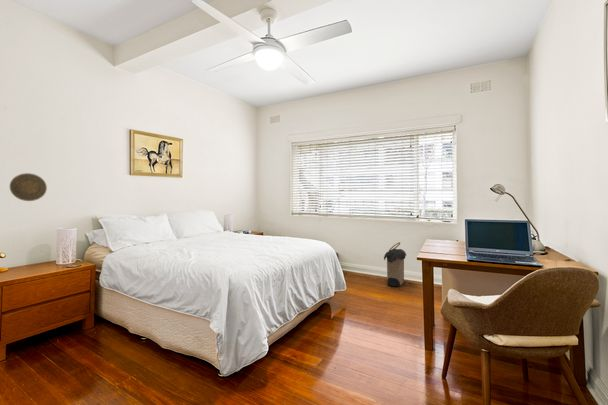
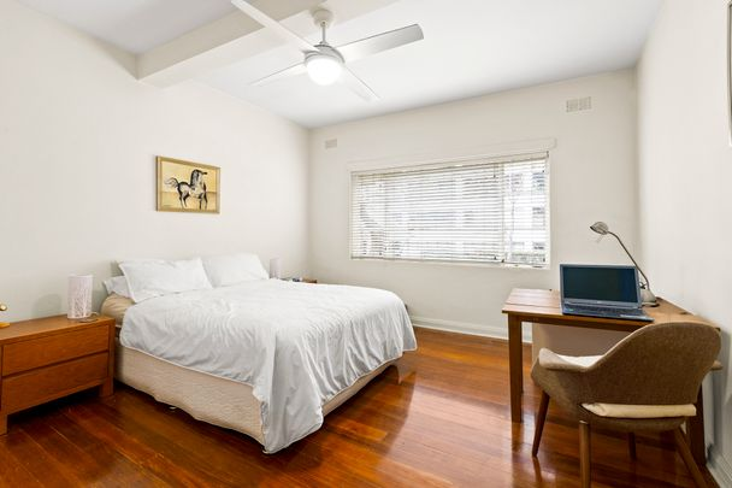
- laundry hamper (394, 261)
- decorative plate (29, 187)
